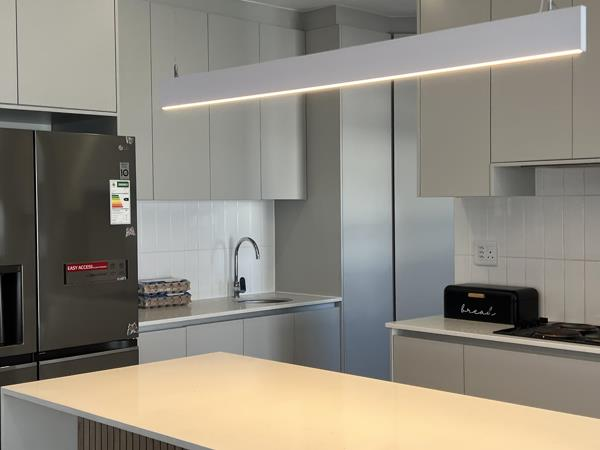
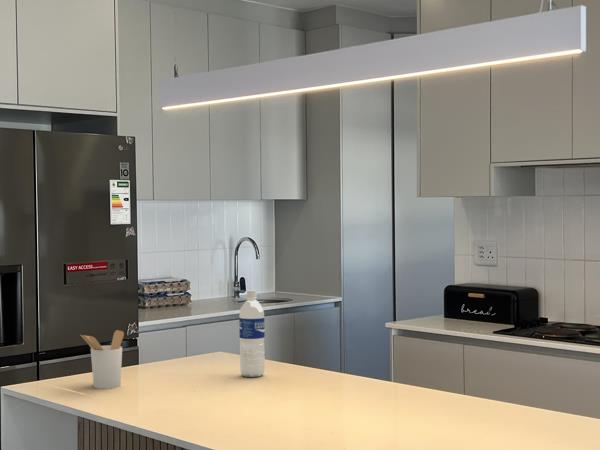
+ water bottle (252, 333)
+ utensil holder (101, 358)
